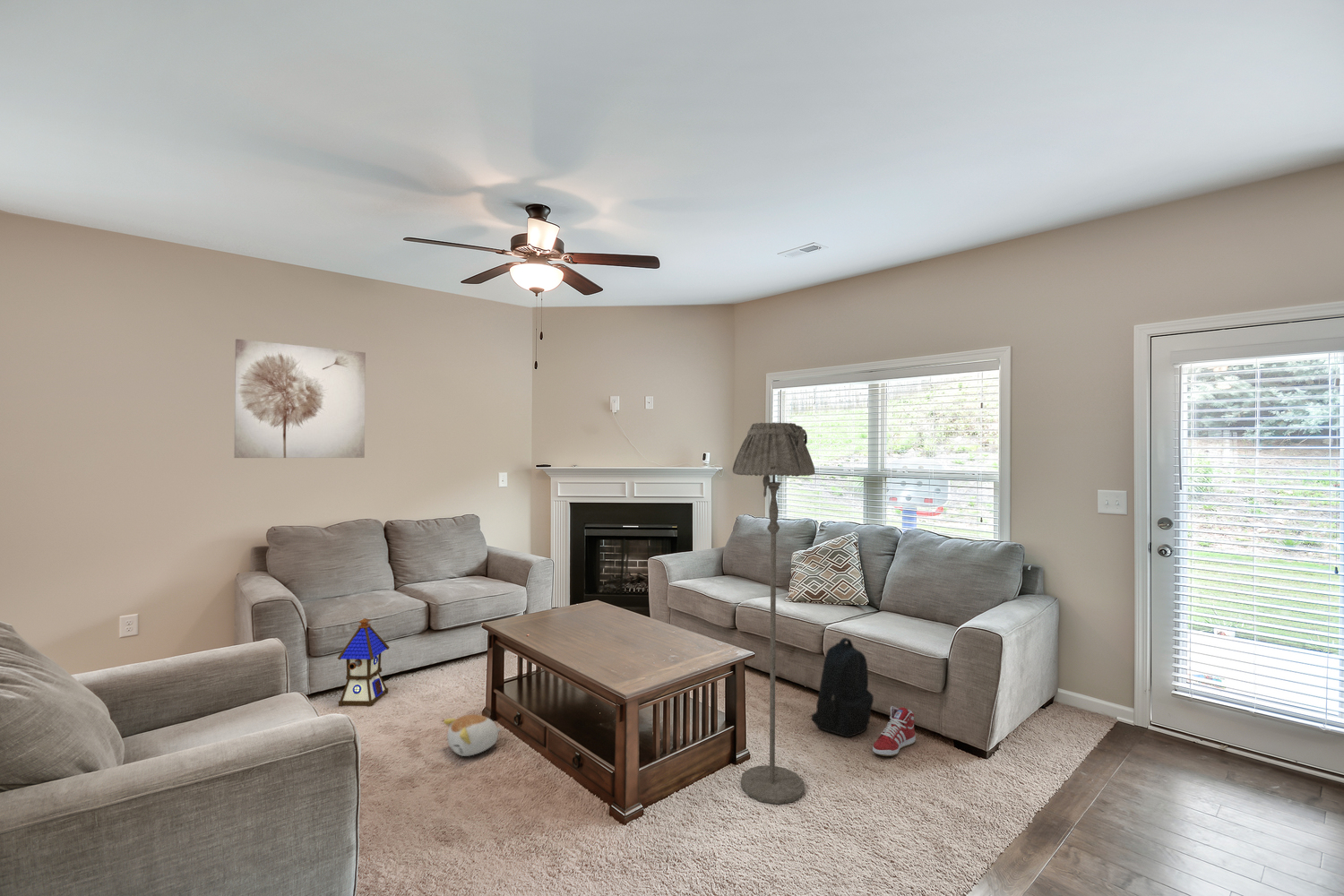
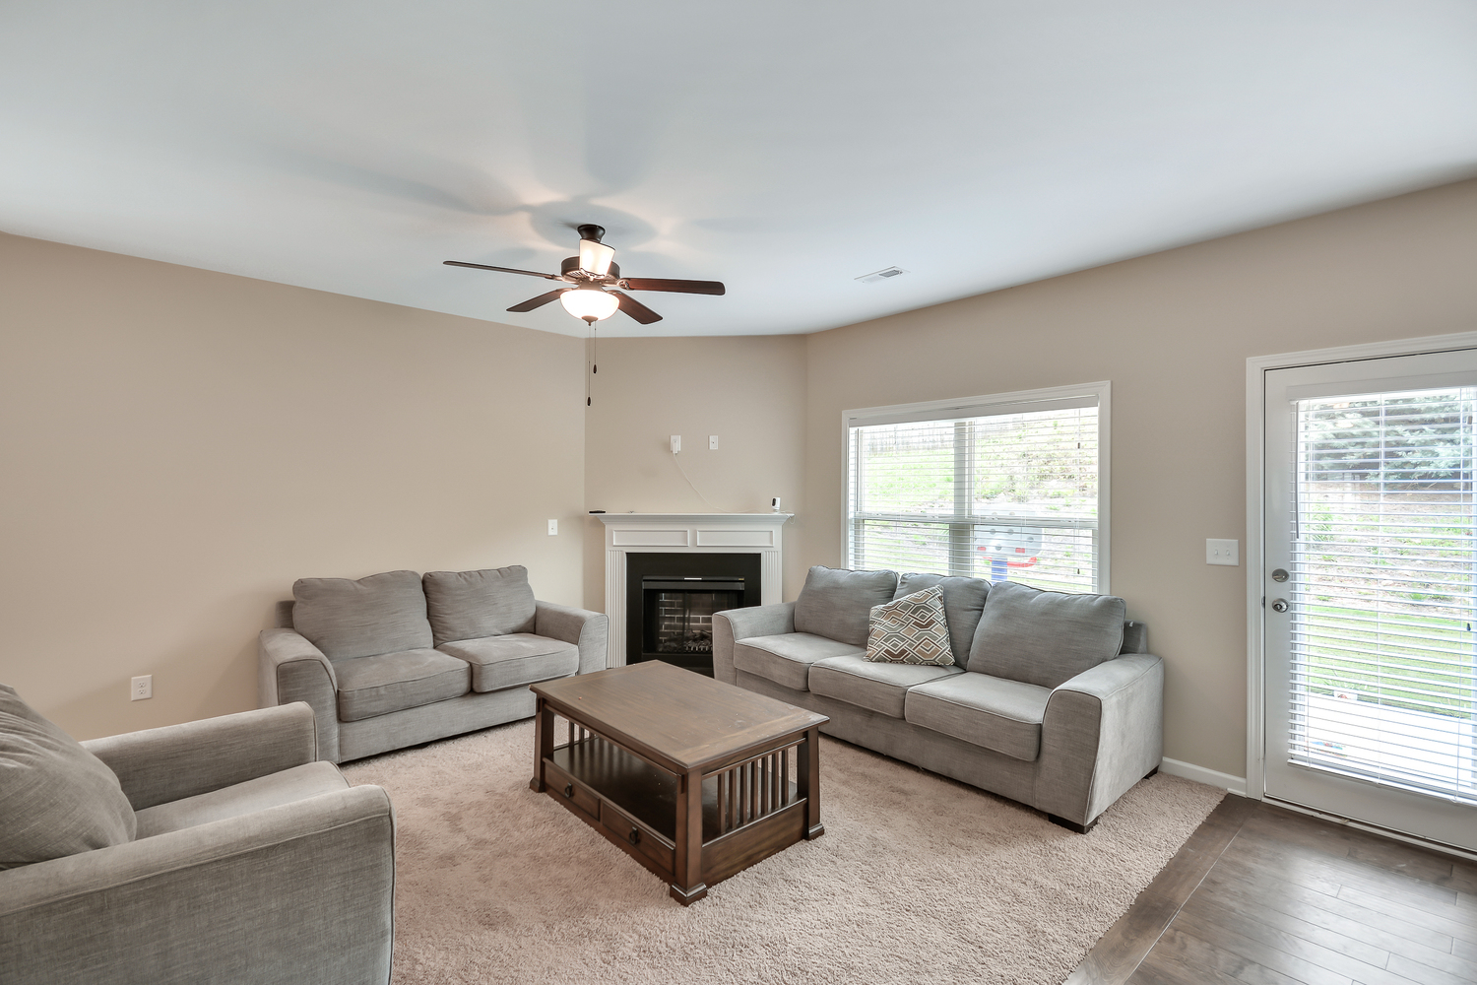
- wall art (304, 401)
- floor lamp (772, 604)
- sneaker (893, 729)
- plush toy (476, 731)
- toy house (364, 659)
- backpack (844, 683)
